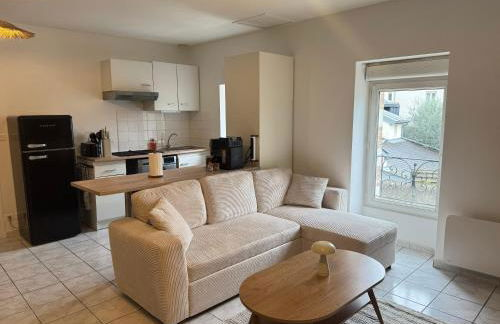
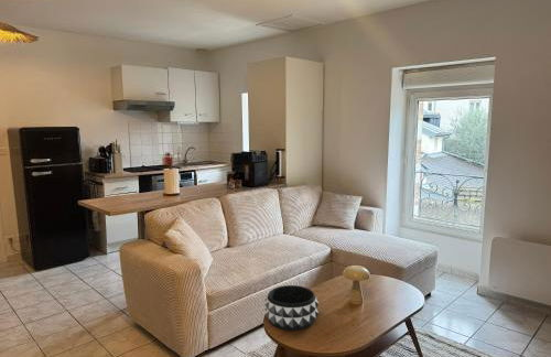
+ decorative bowl (291, 306)
